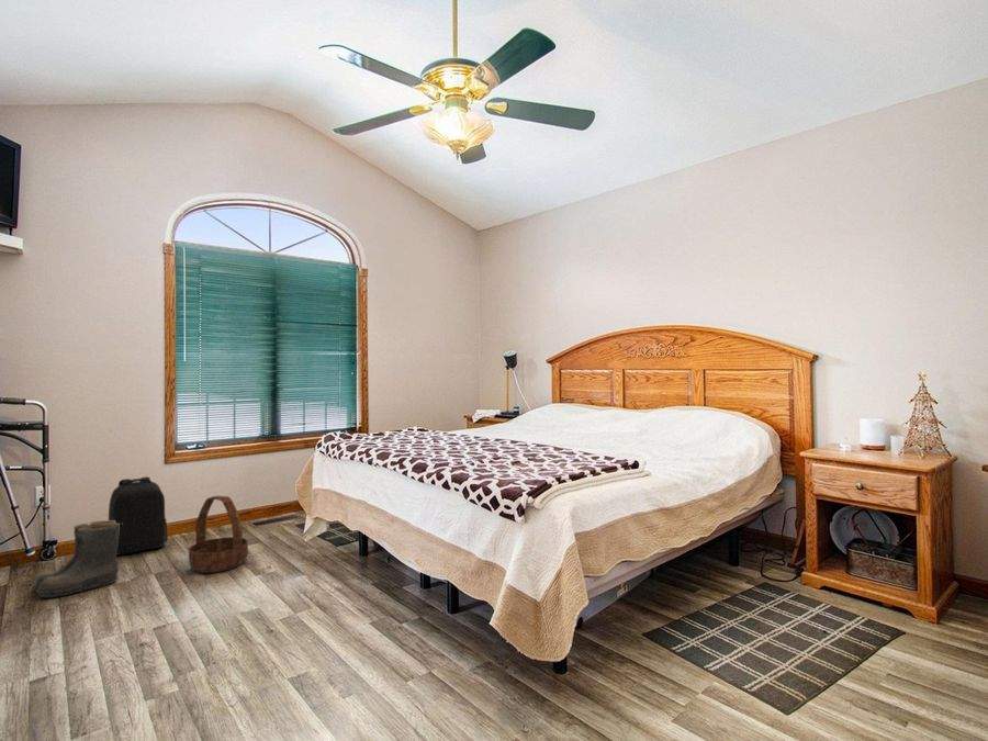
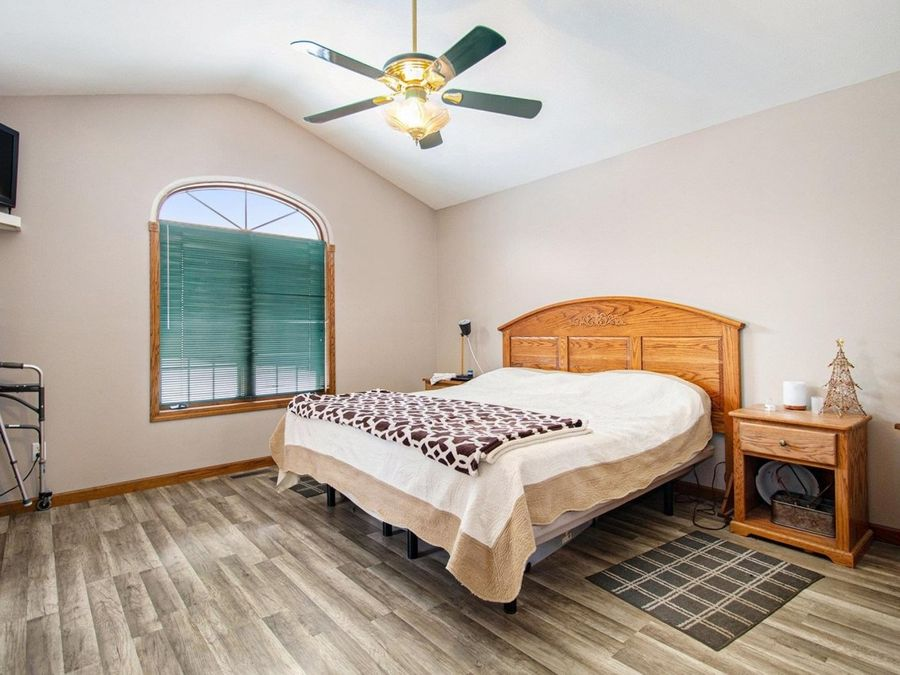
- basket (218, 538)
- boots (77, 555)
- backpack (136, 513)
